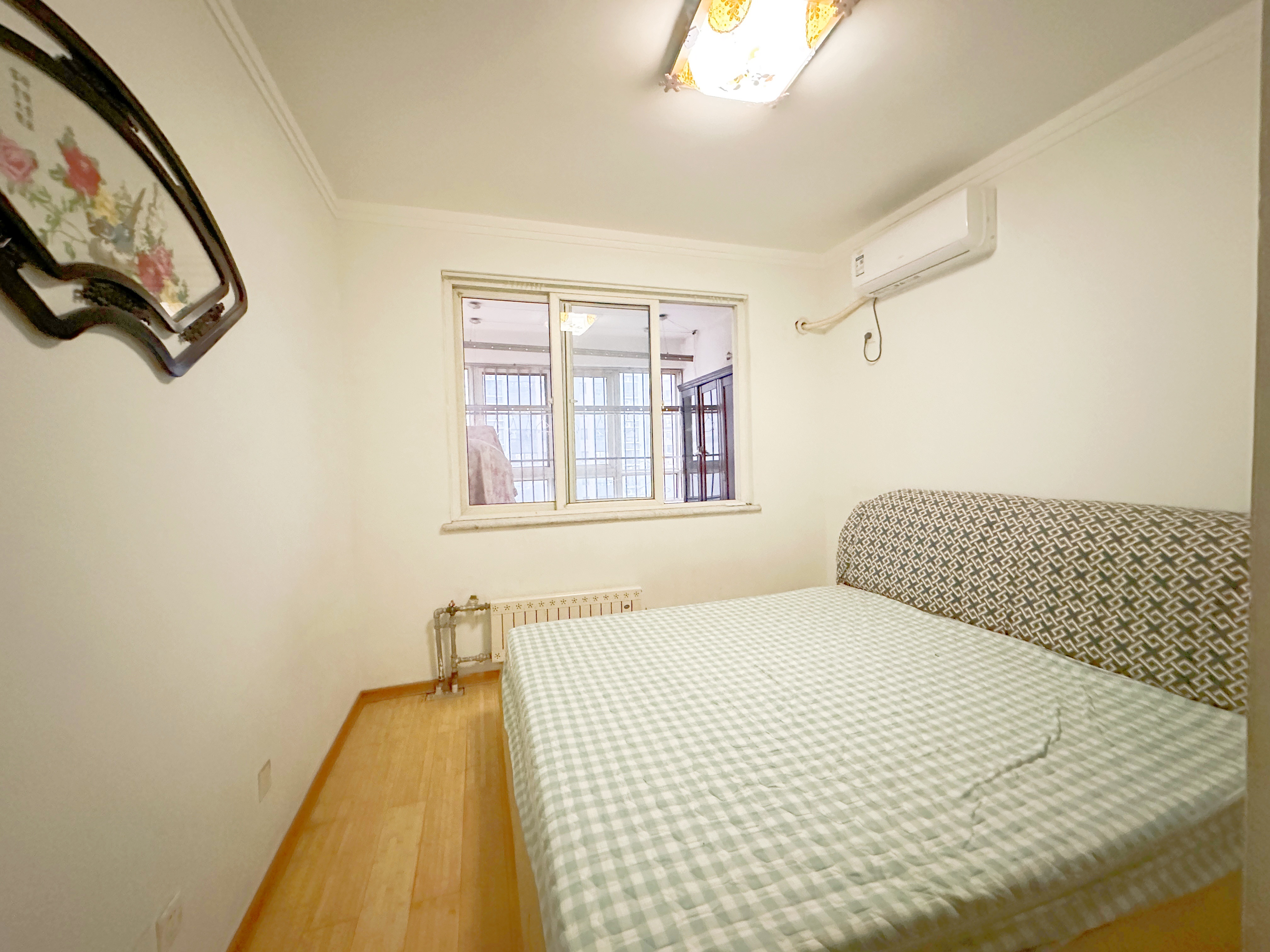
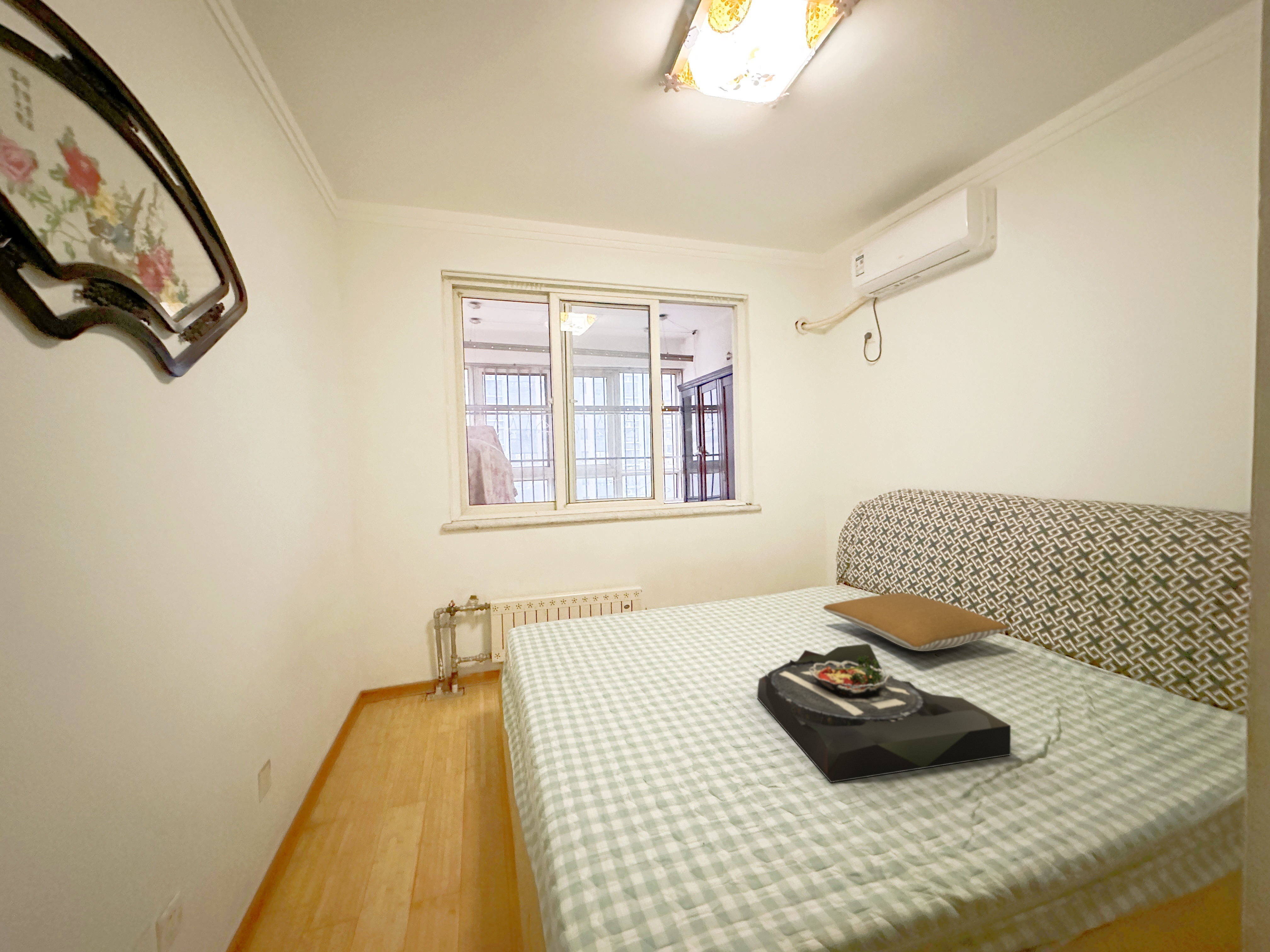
+ serving tray (853, 681)
+ pillow (909, 618)
